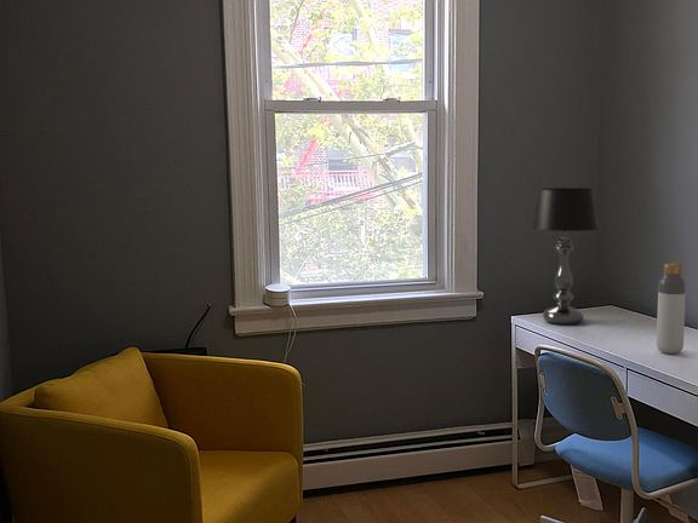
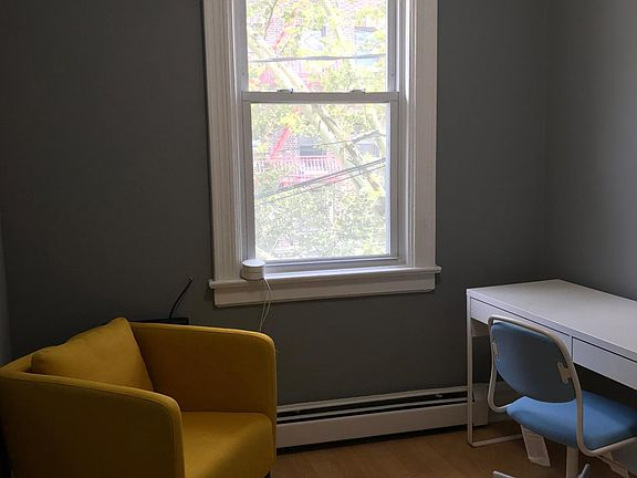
- bottle (670, 308)
- table lamp (563, 255)
